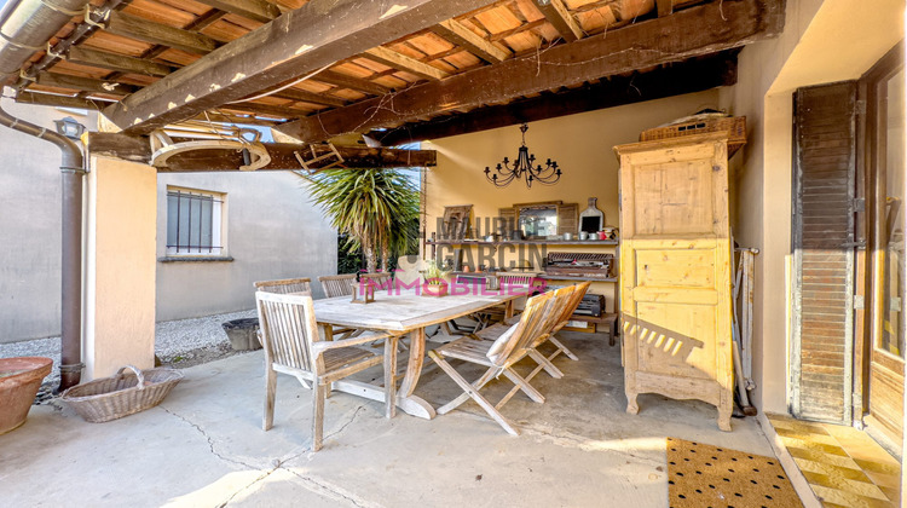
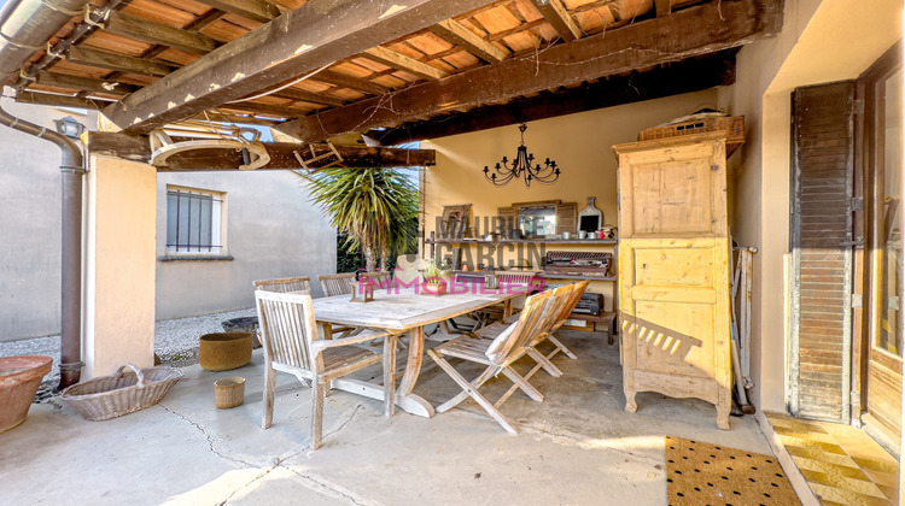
+ basket (226, 349)
+ planter (229, 393)
